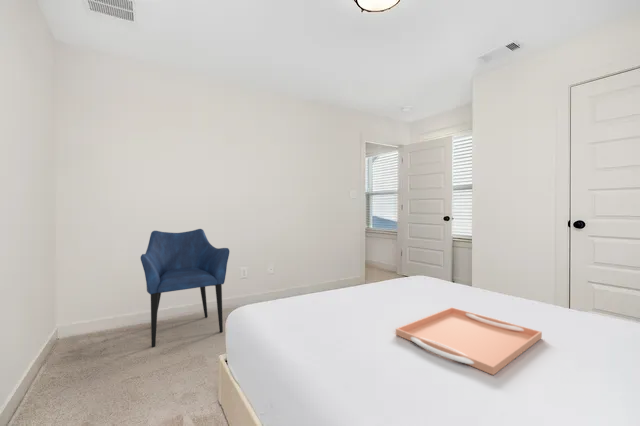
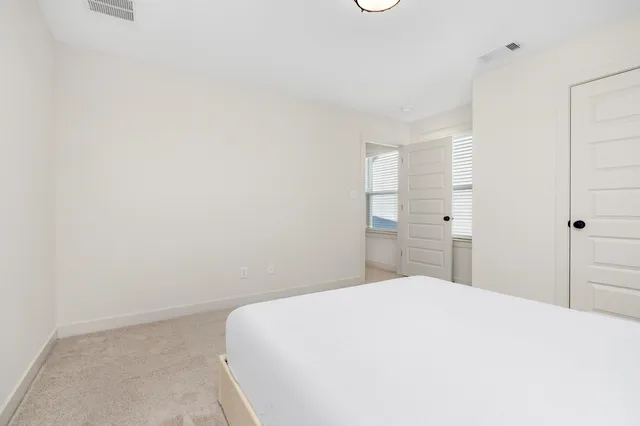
- armchair (183, 279)
- serving tray (467, 333)
